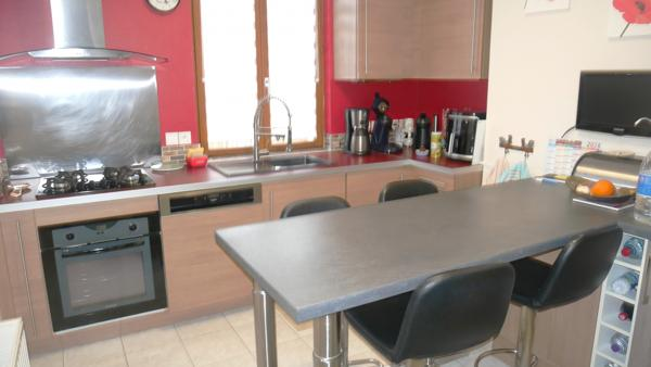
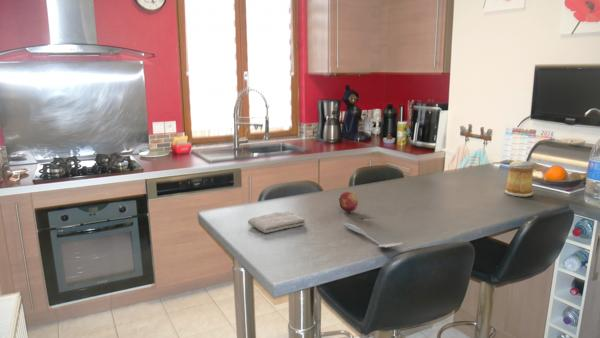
+ fruit (348, 201)
+ washcloth (277, 221)
+ mug (519, 176)
+ spatula (367, 235)
